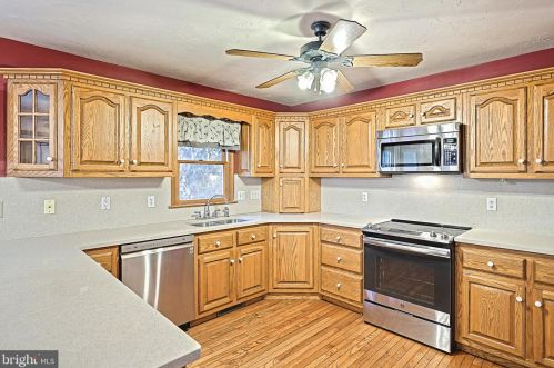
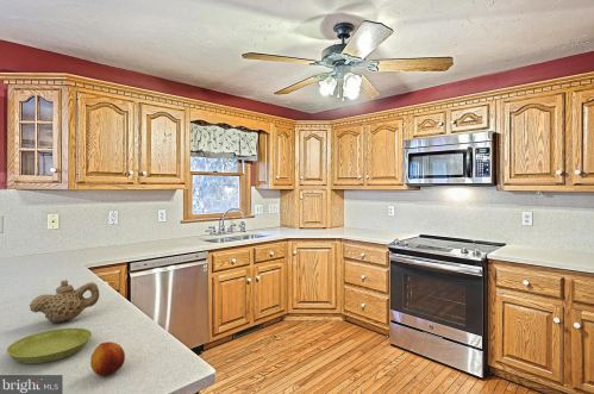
+ saucer (51, 345)
+ fruit (107, 357)
+ teapot (65, 300)
